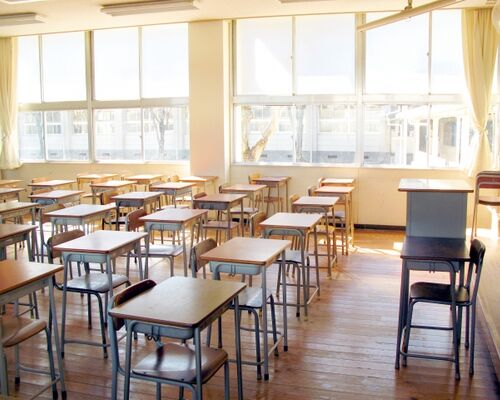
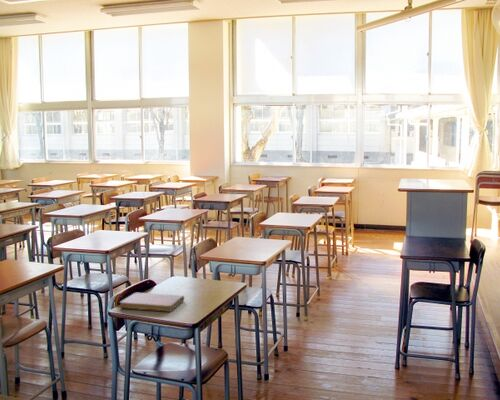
+ notebook (152, 301)
